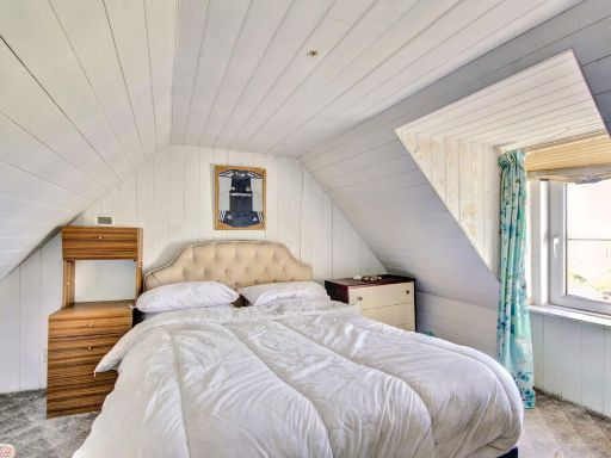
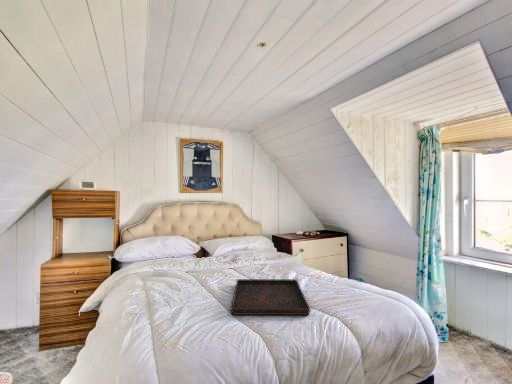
+ serving tray (268, 294)
